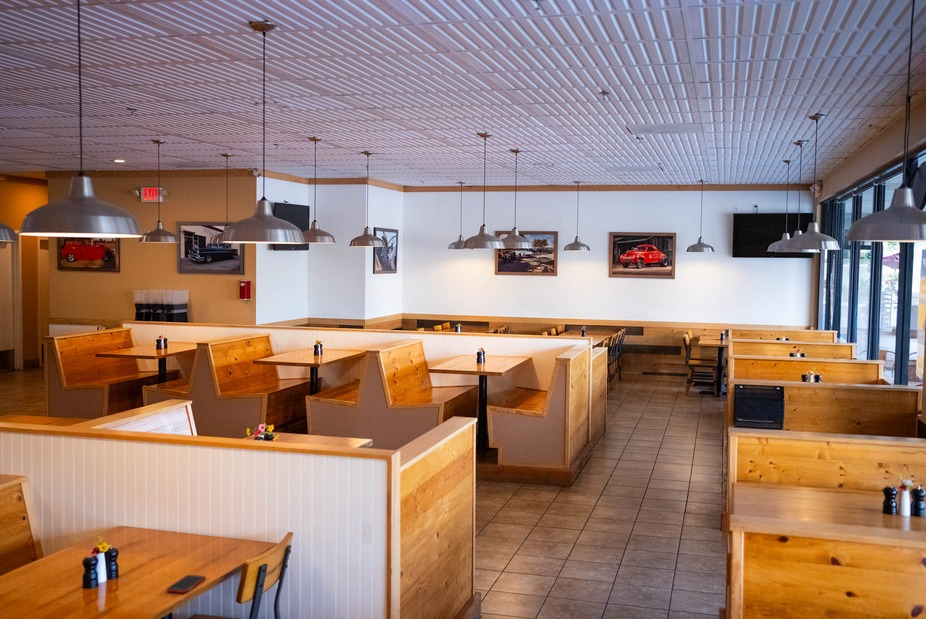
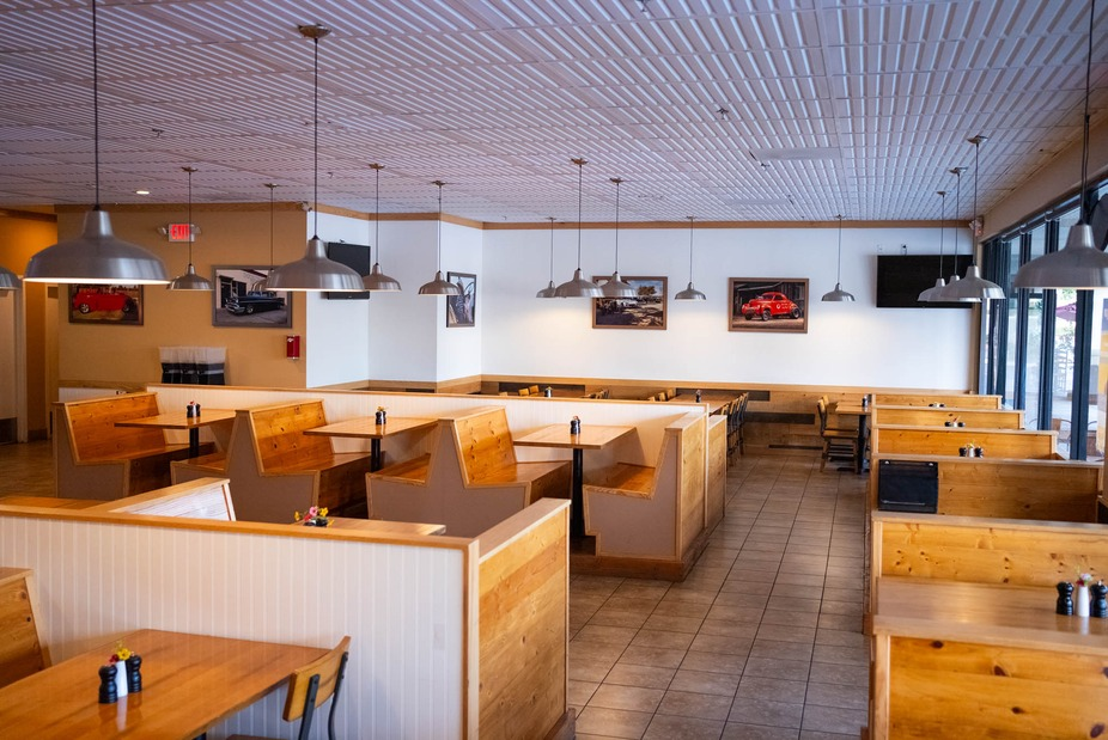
- cell phone (186, 583)
